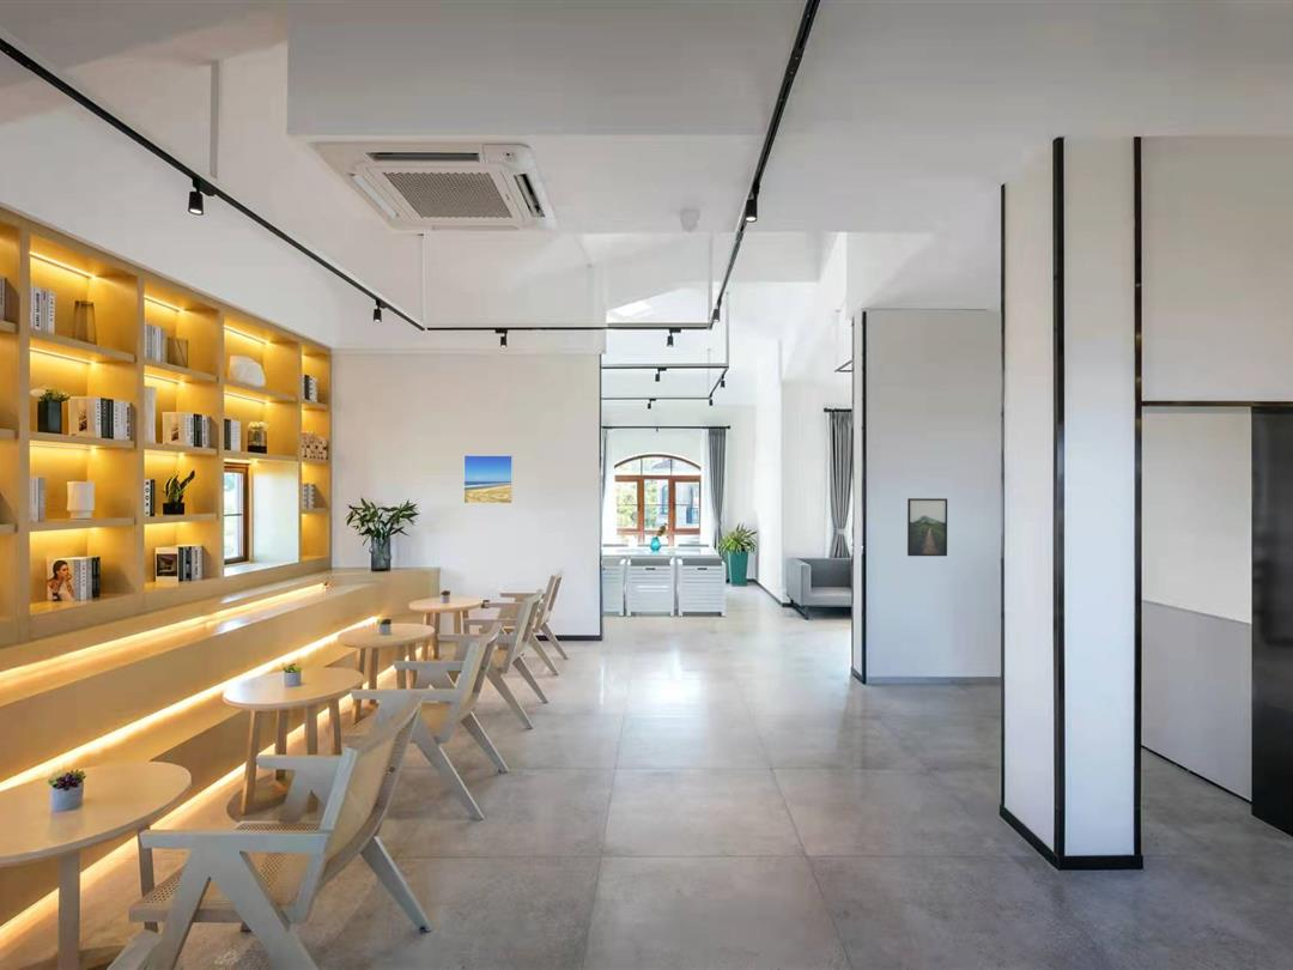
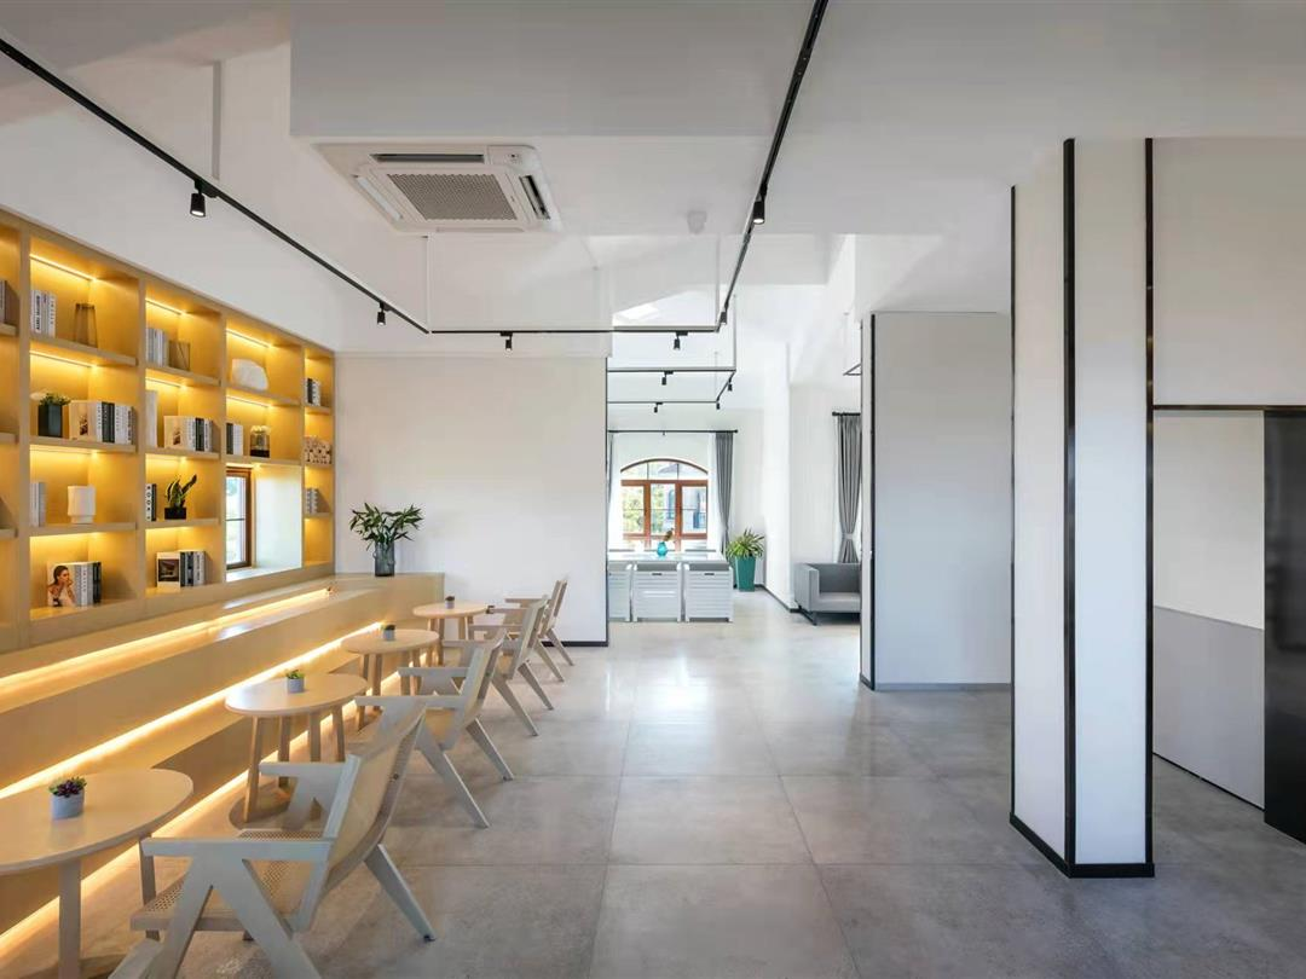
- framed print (927, 527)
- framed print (487, 479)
